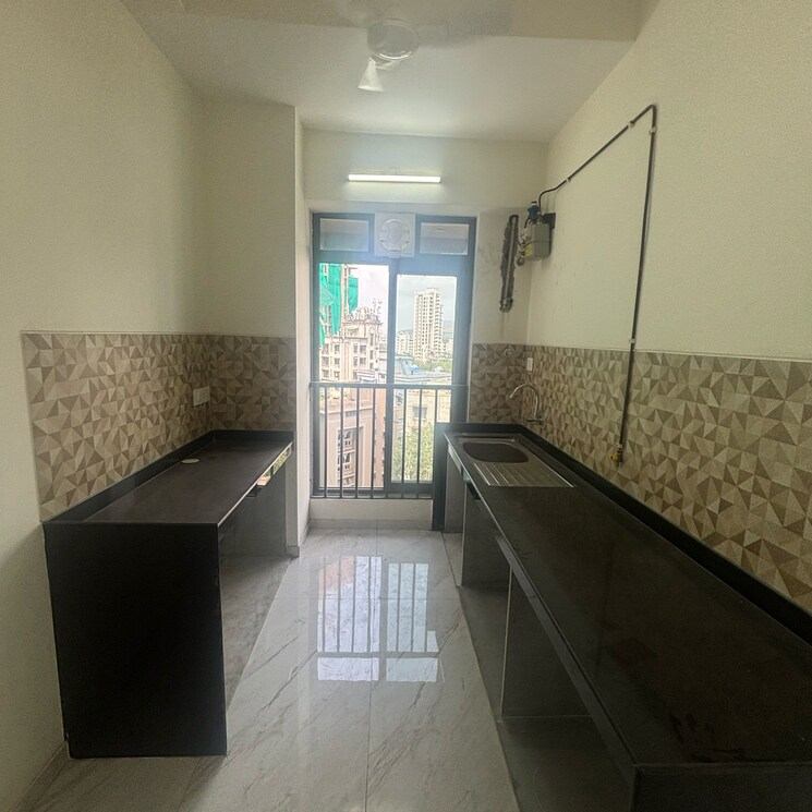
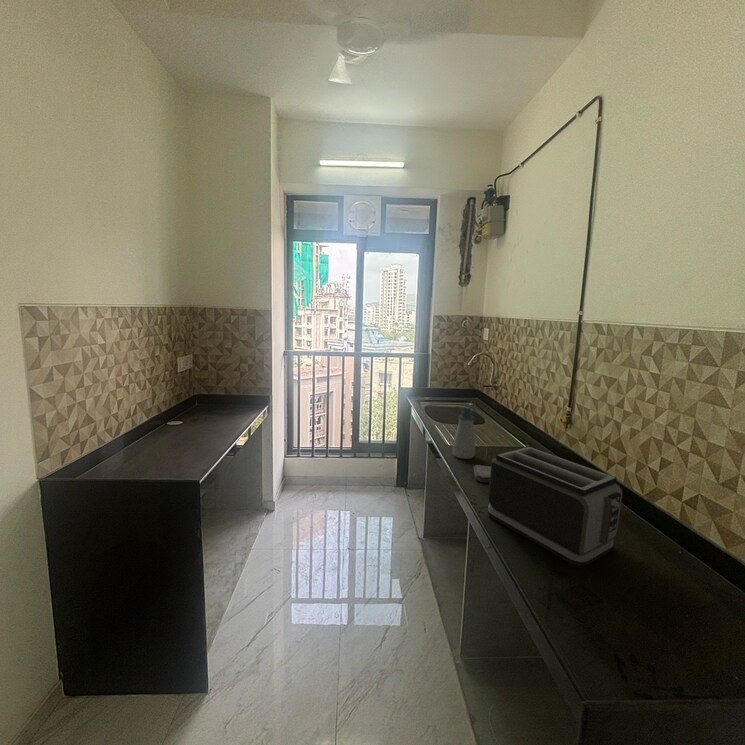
+ toaster (553, 499)
+ soap bottle (465, 431)
+ washcloth (490, 473)
